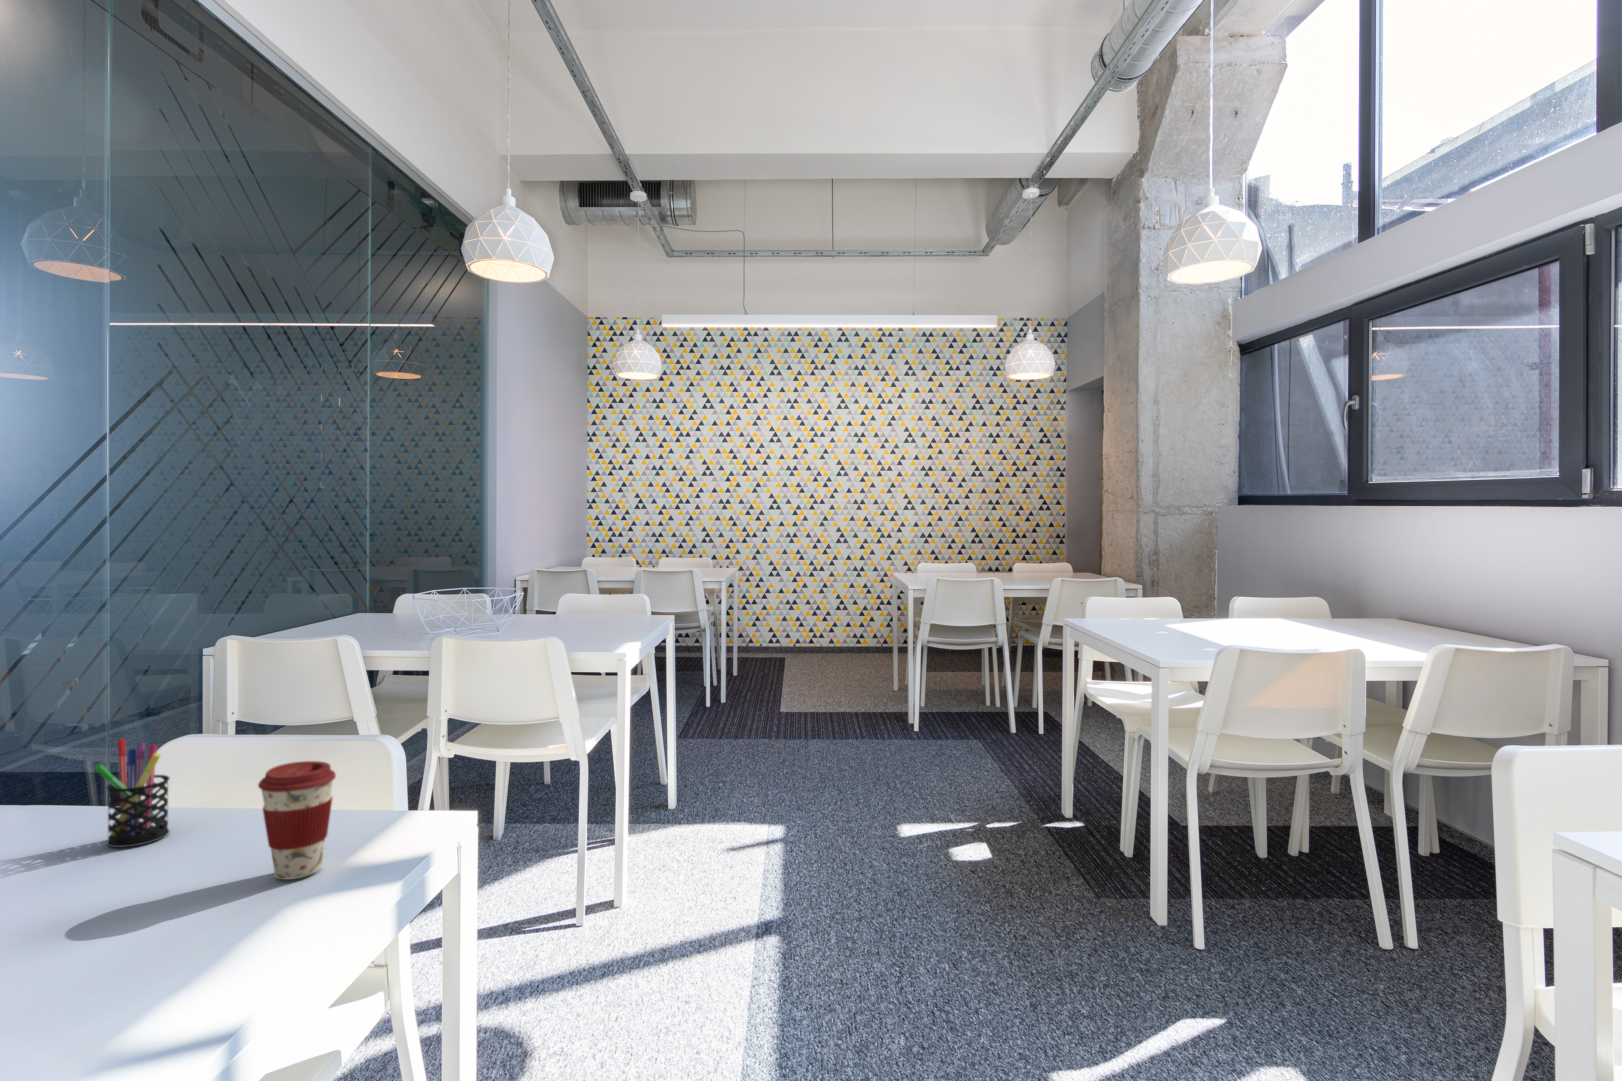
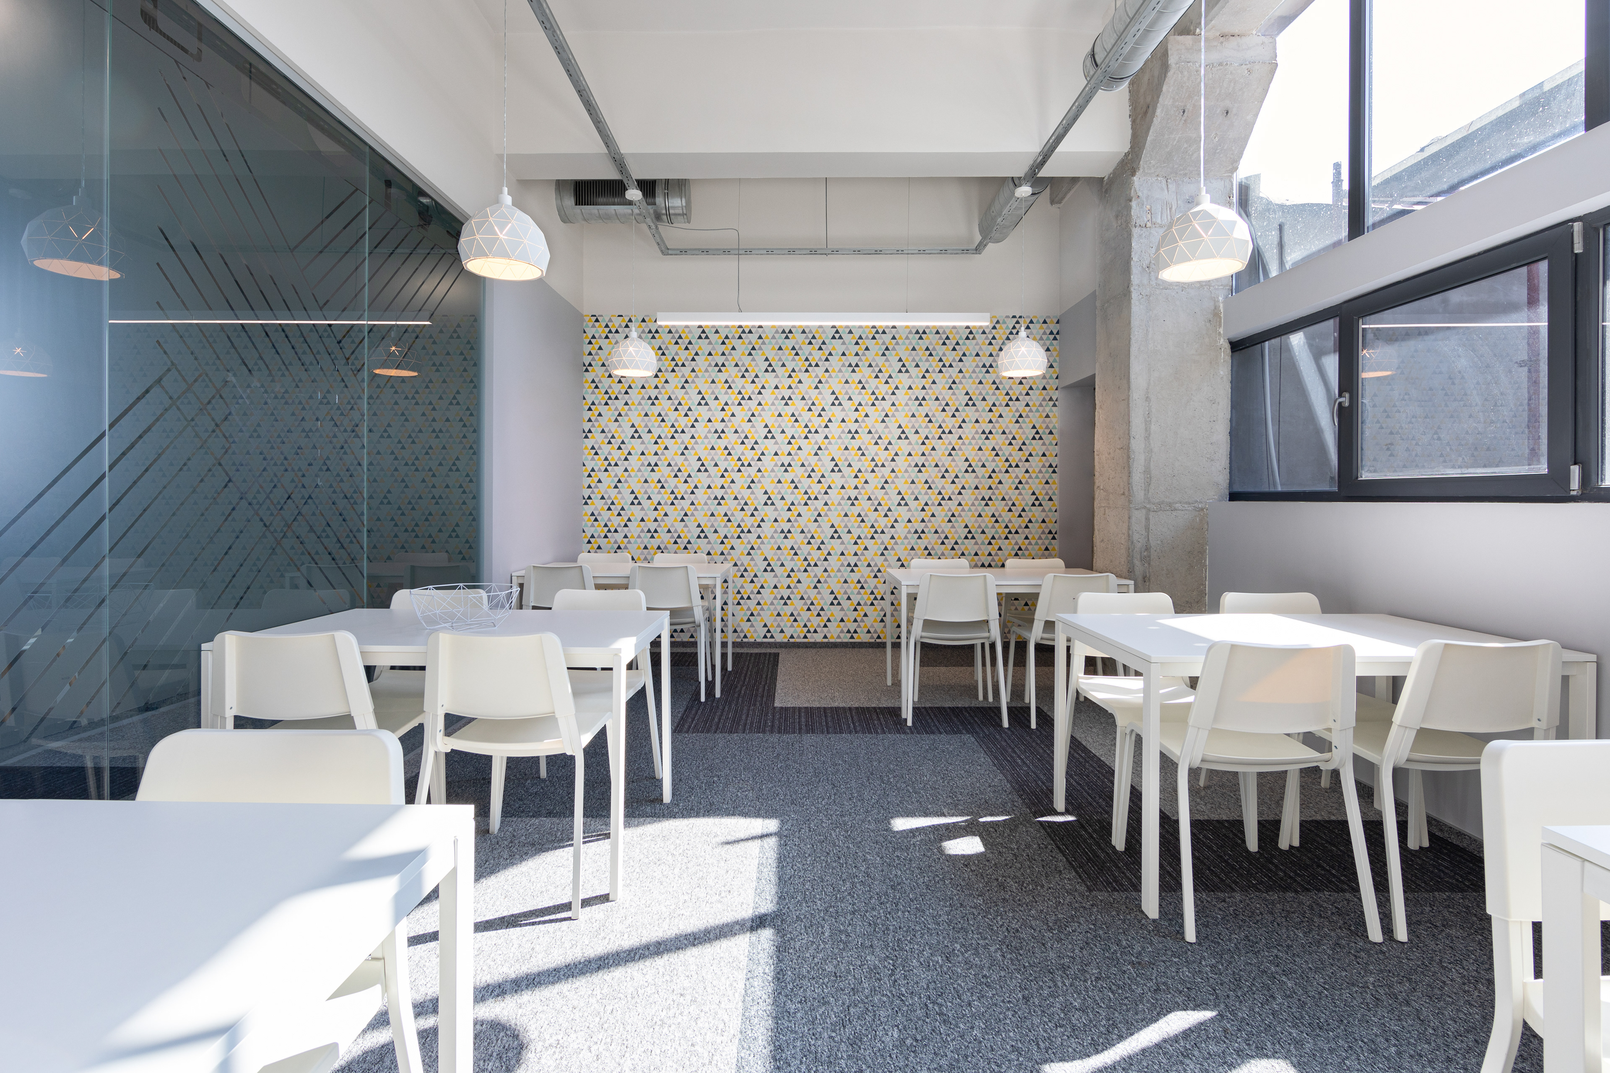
- pen holder (130, 790)
- coffee cup (298, 819)
